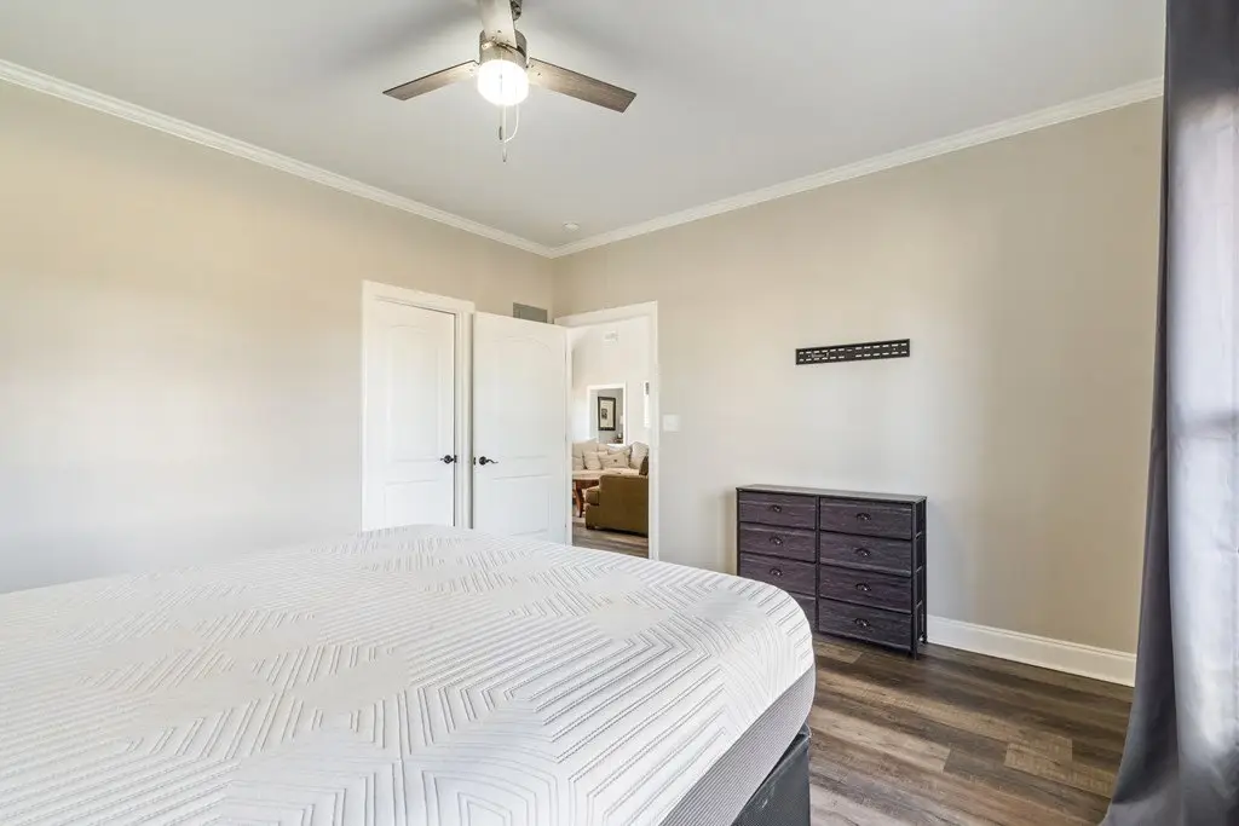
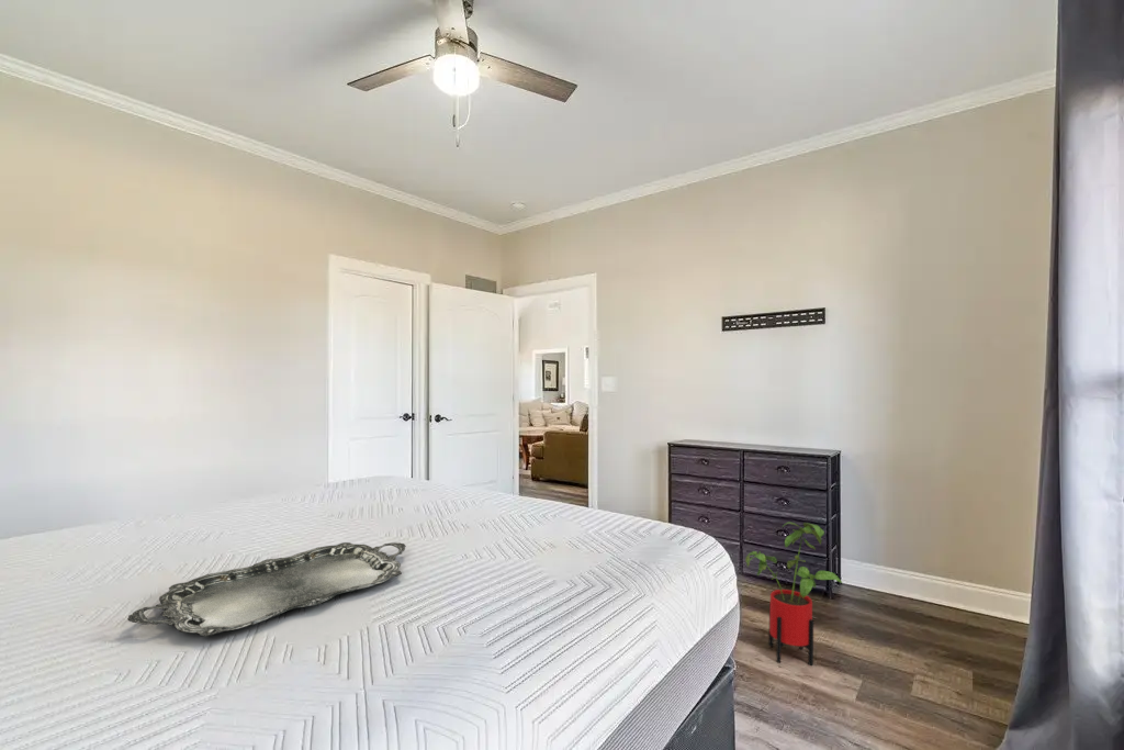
+ serving tray (290, 580)
+ house plant (795, 591)
